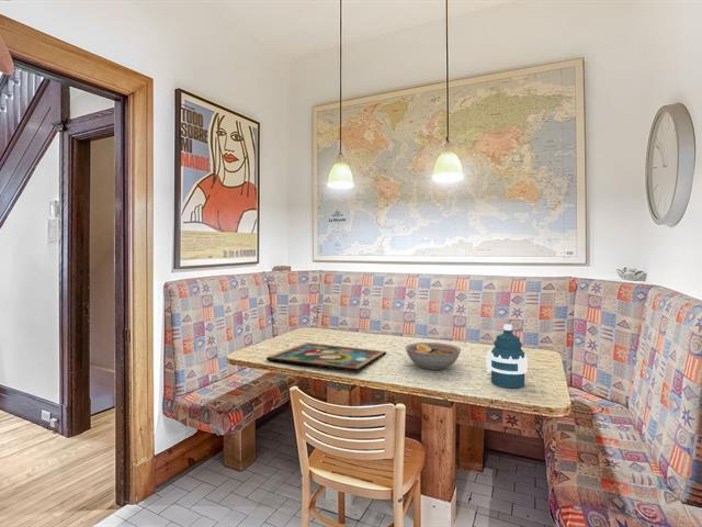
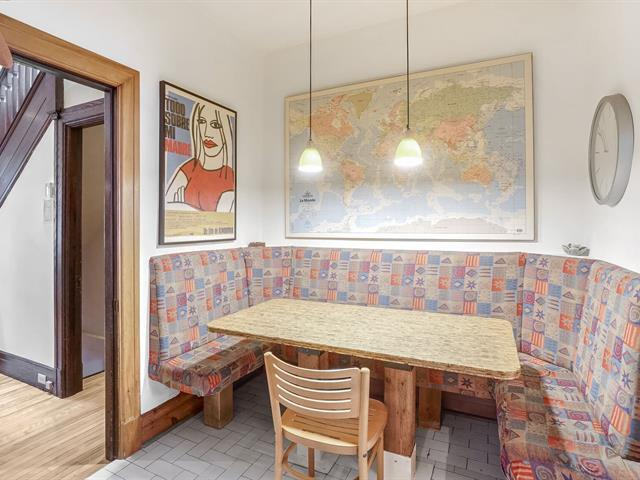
- water bottle (507, 354)
- bowl (432, 357)
- framed painting (328, 355)
